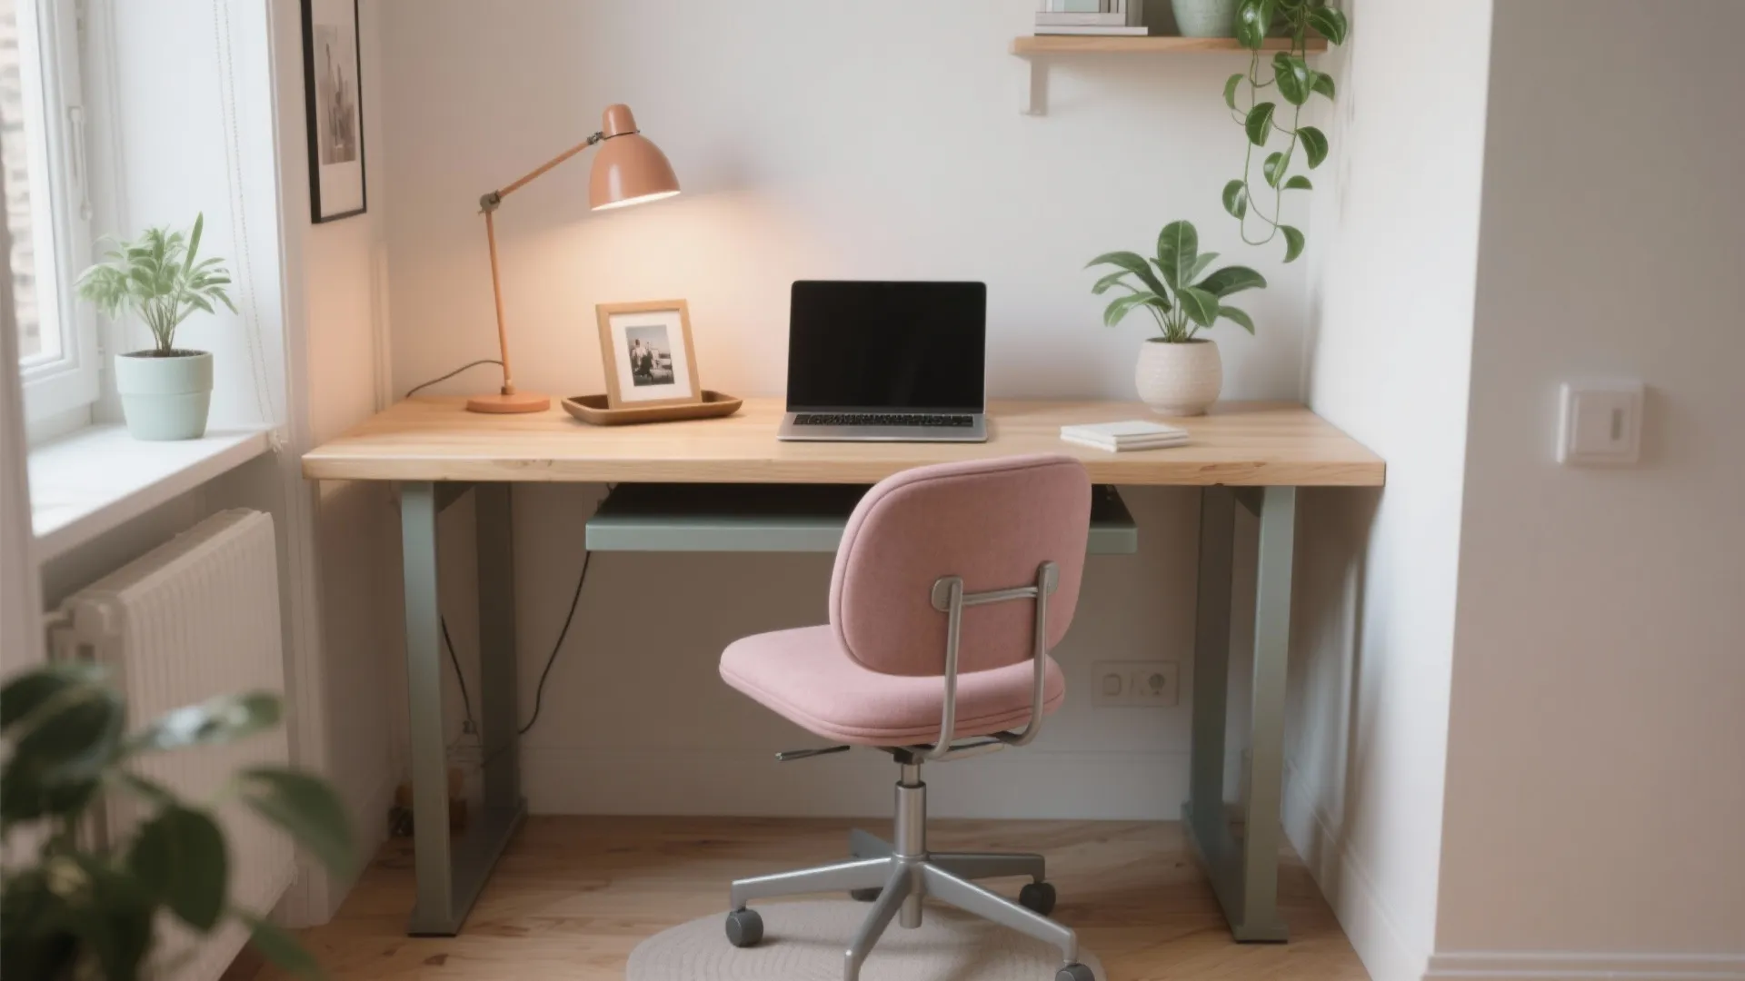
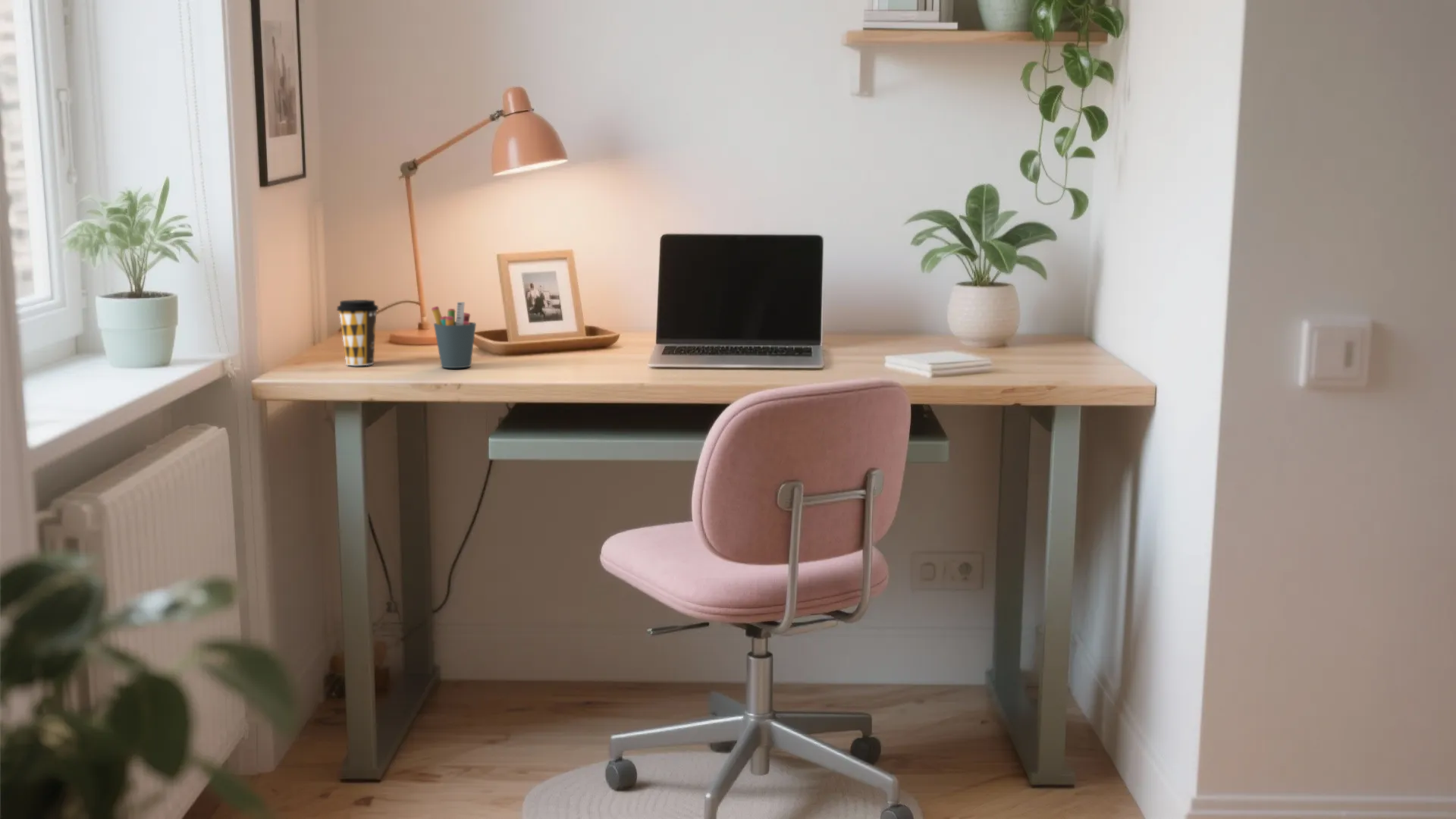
+ pen holder (454, 333)
+ coffee cup (358, 332)
